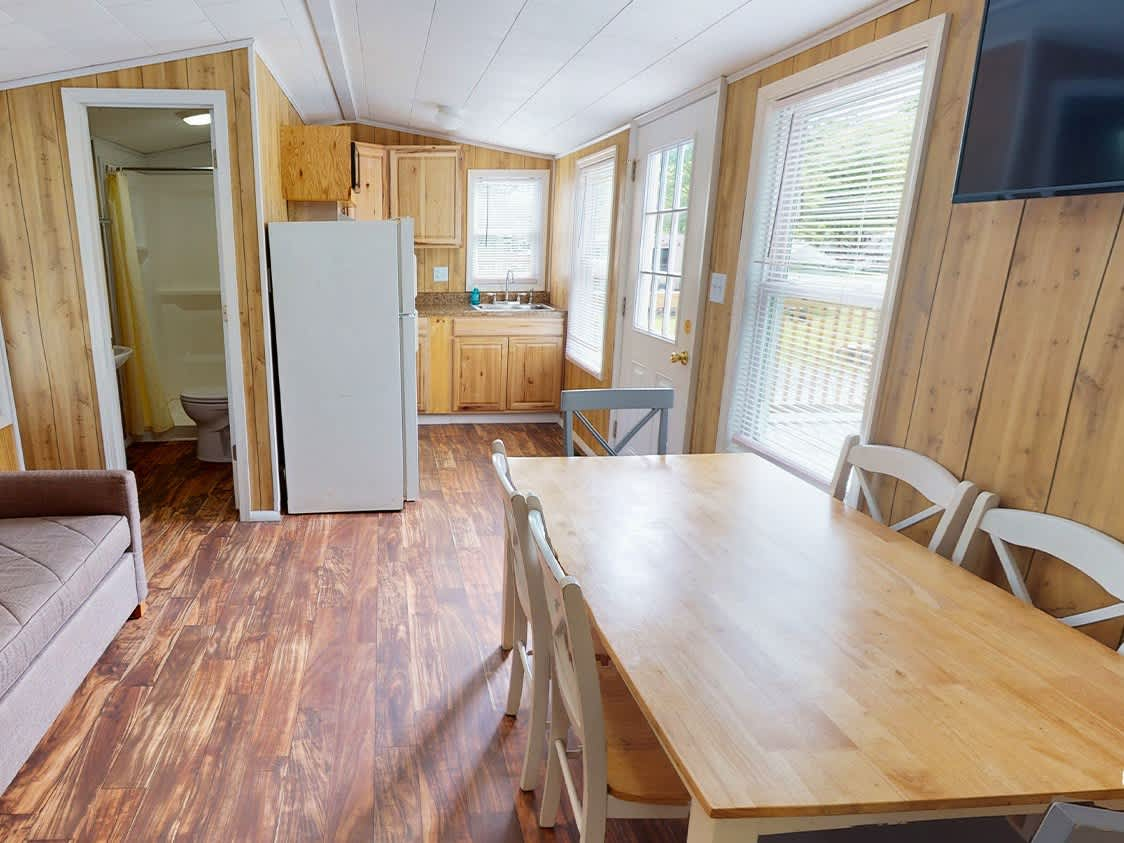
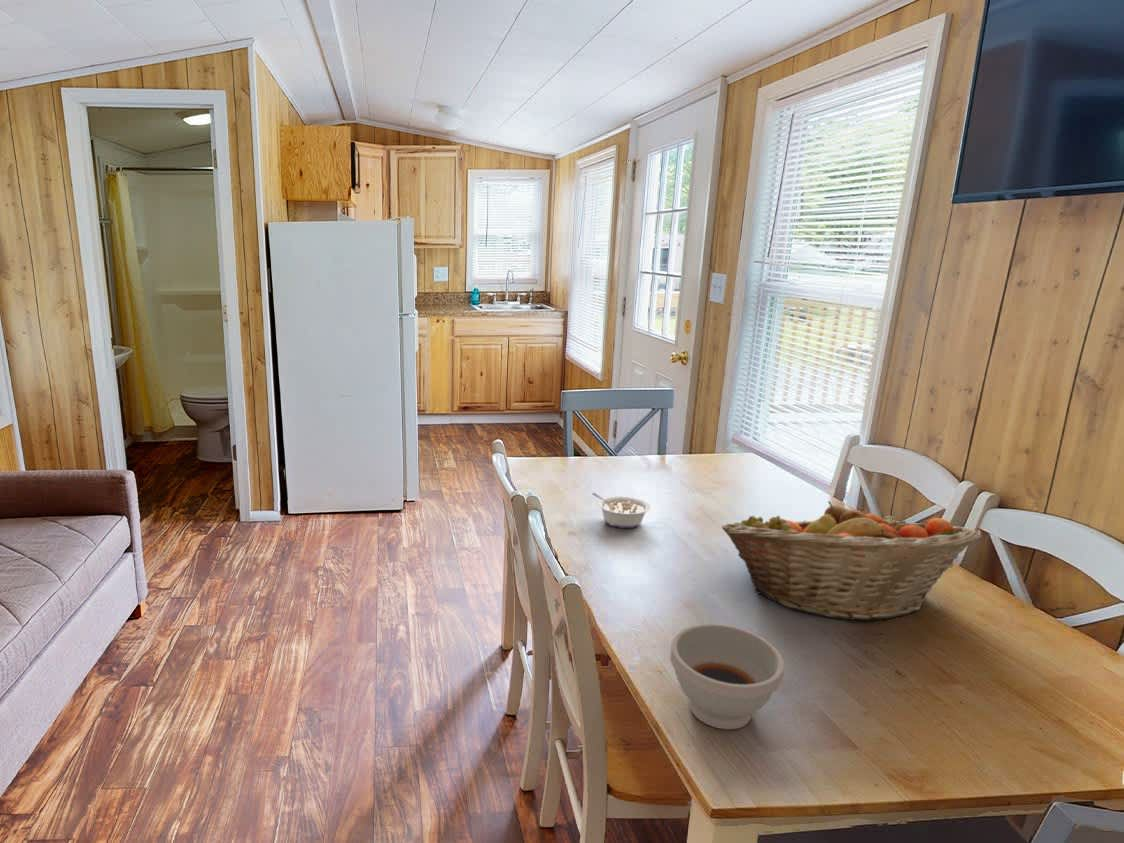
+ legume (621, 511)
+ bowl (723, 681)
+ fruit basket (843, 547)
